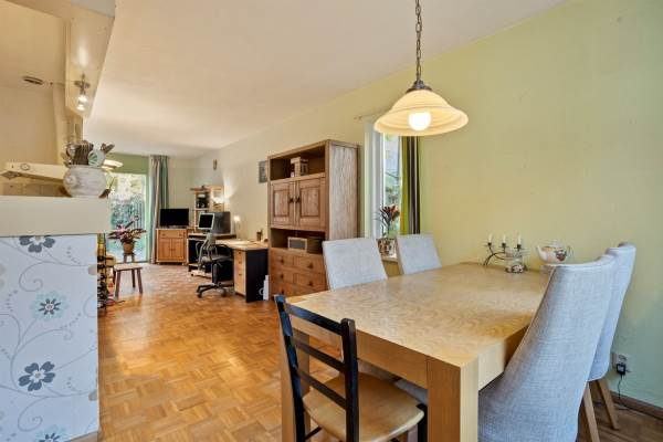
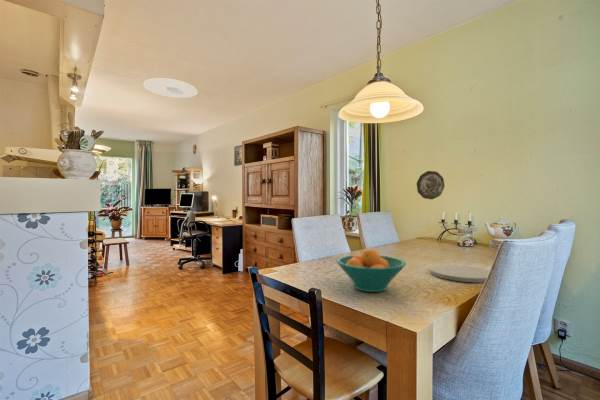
+ fruit bowl (370, 268)
+ ceiling light (171, 86)
+ plate (461, 272)
+ decorative plate (430, 185)
